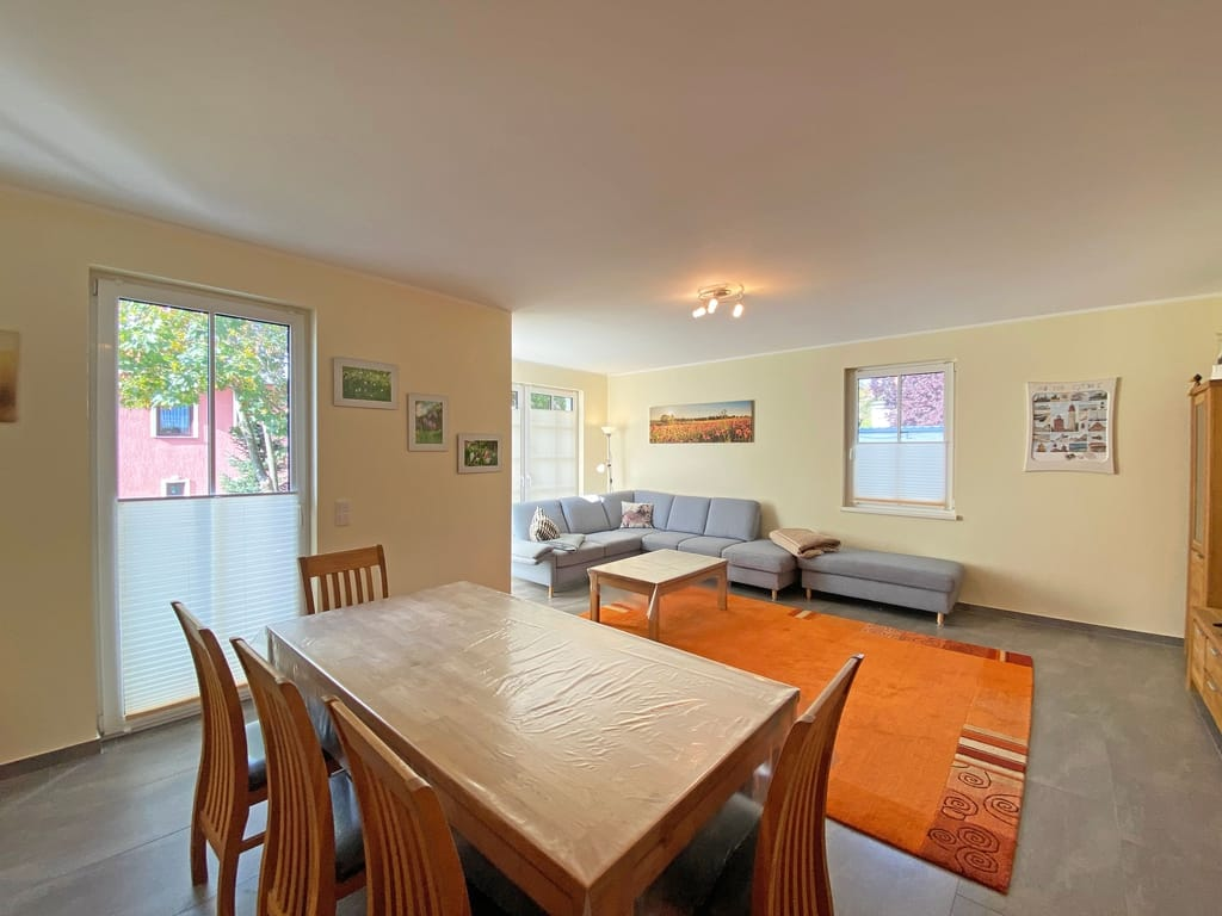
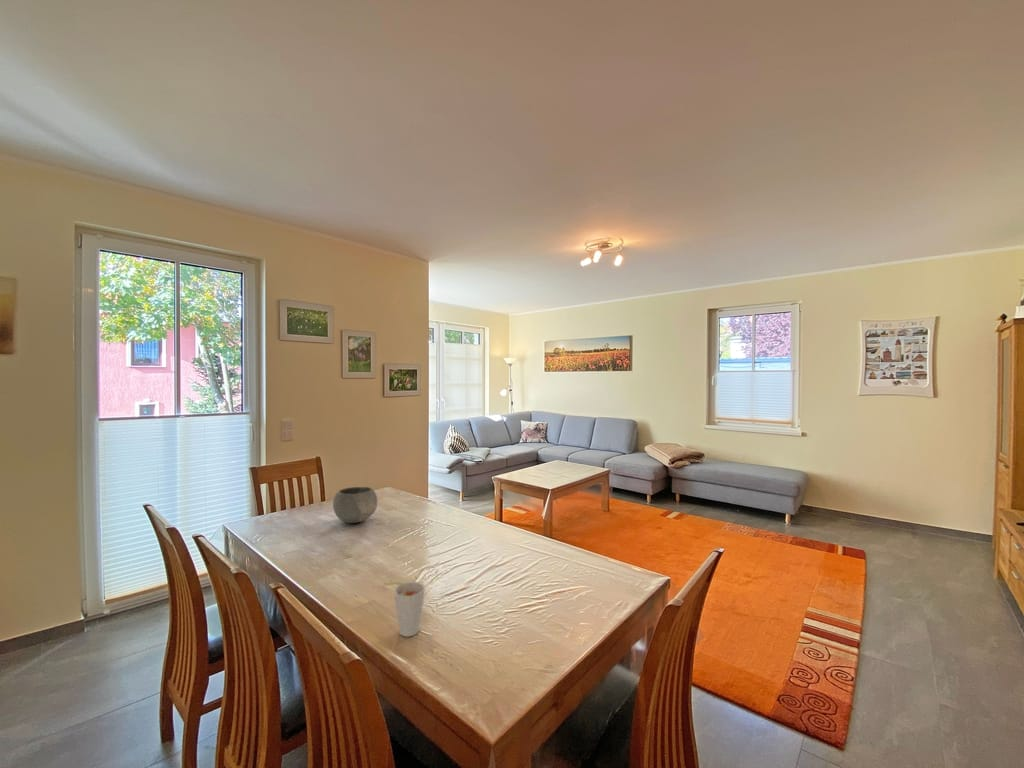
+ cup (404, 604)
+ bowl (355, 505)
